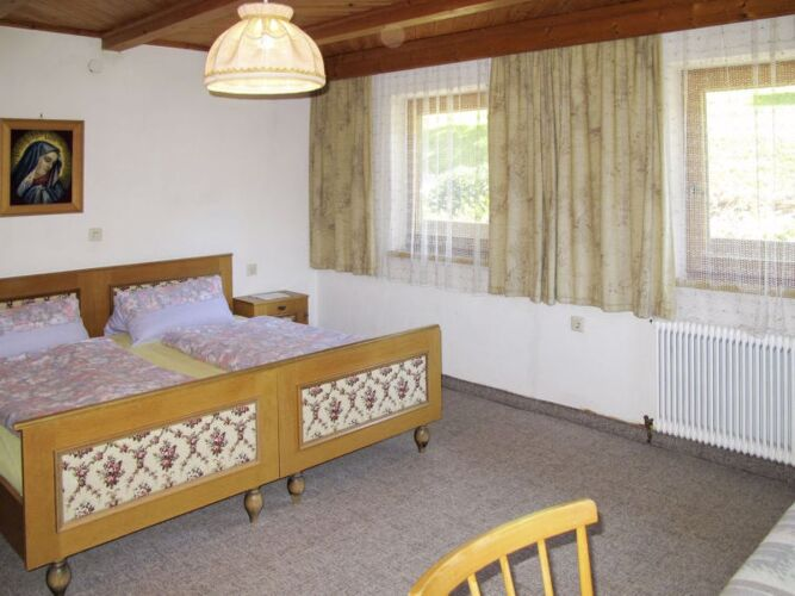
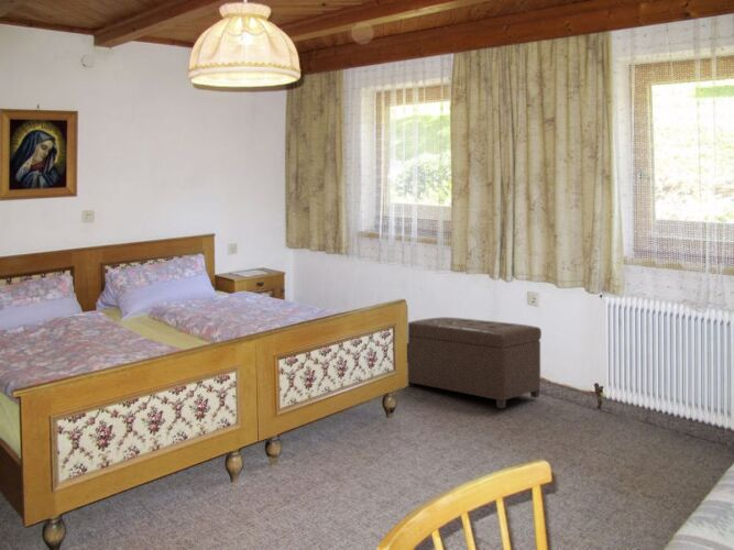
+ ottoman (469, 356)
